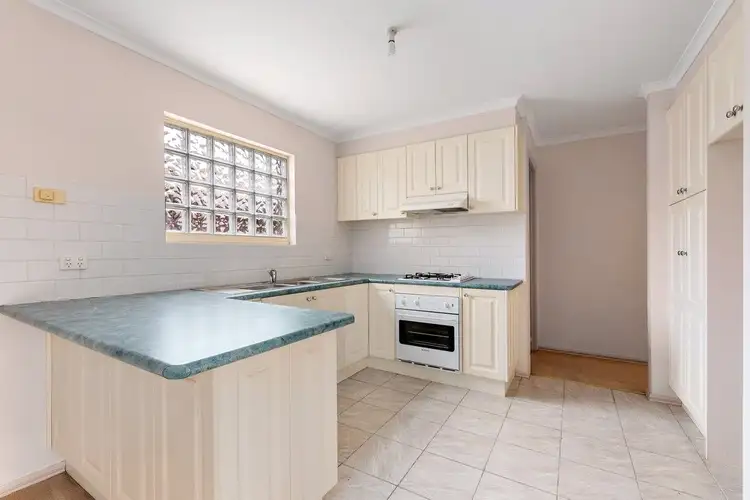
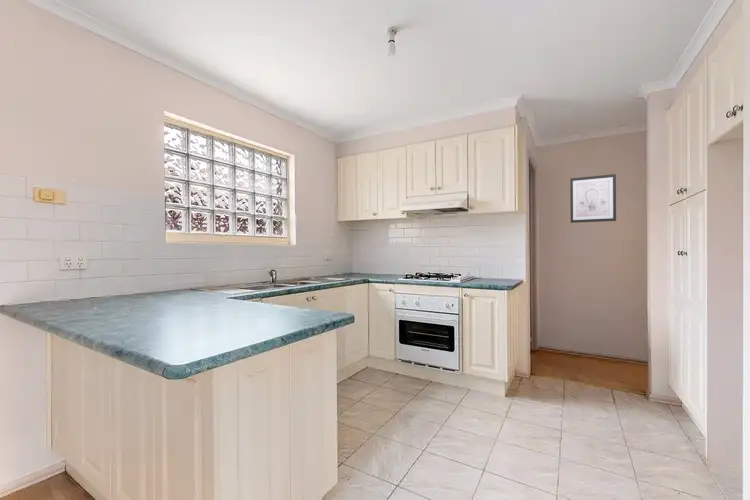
+ wall art (592, 199)
